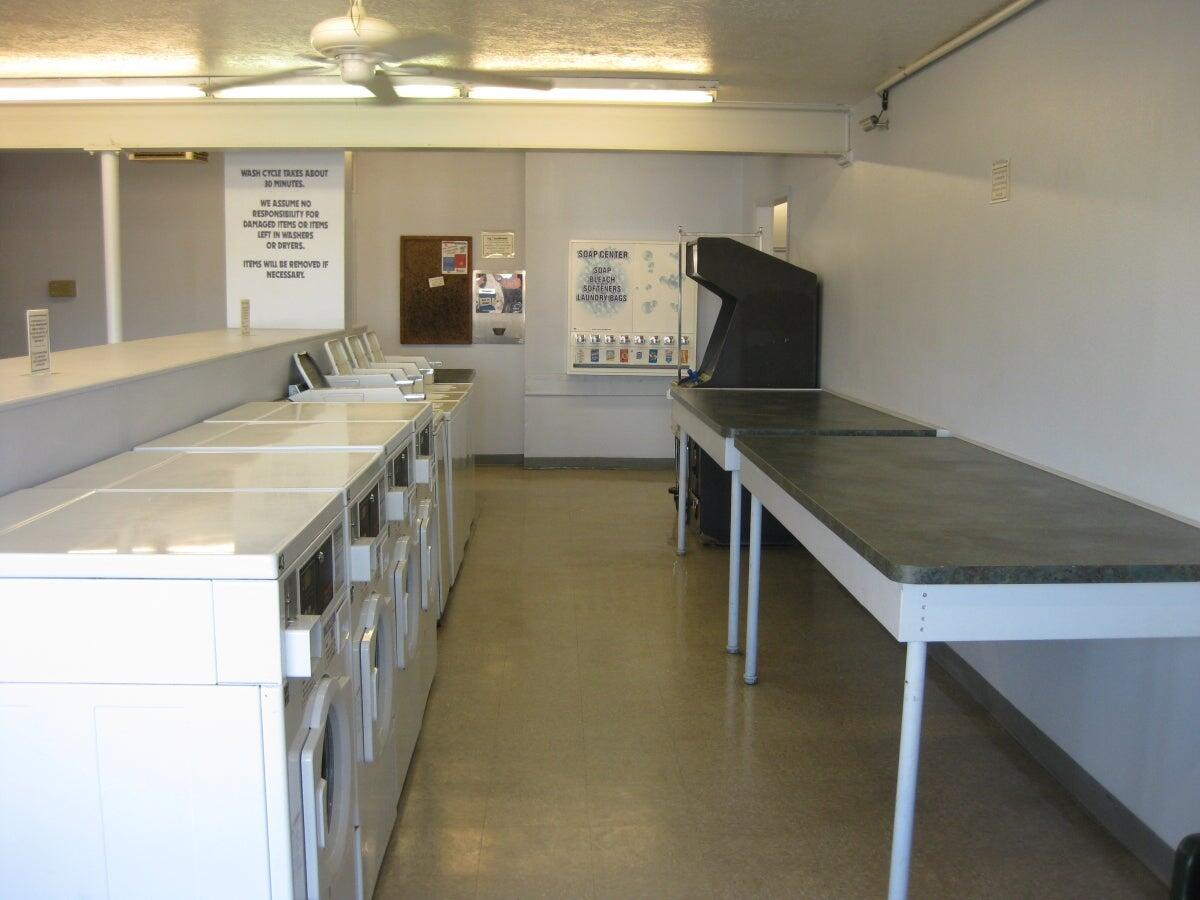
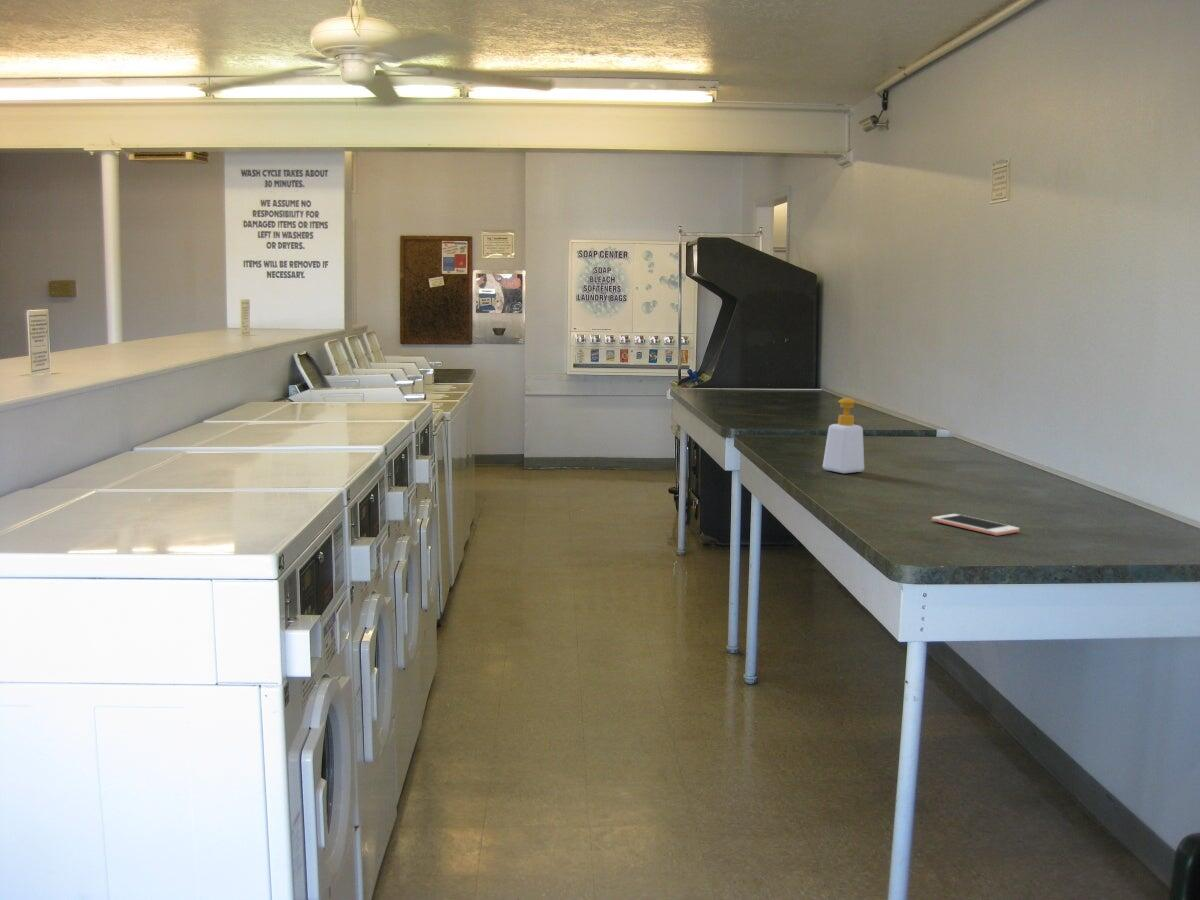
+ cell phone (974, 524)
+ soap bottle (850, 435)
